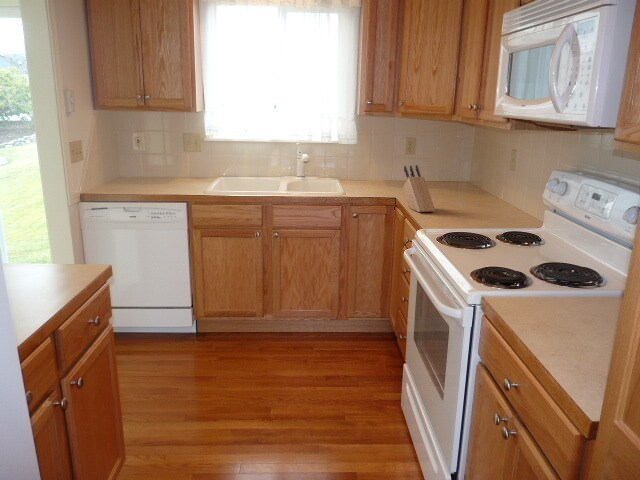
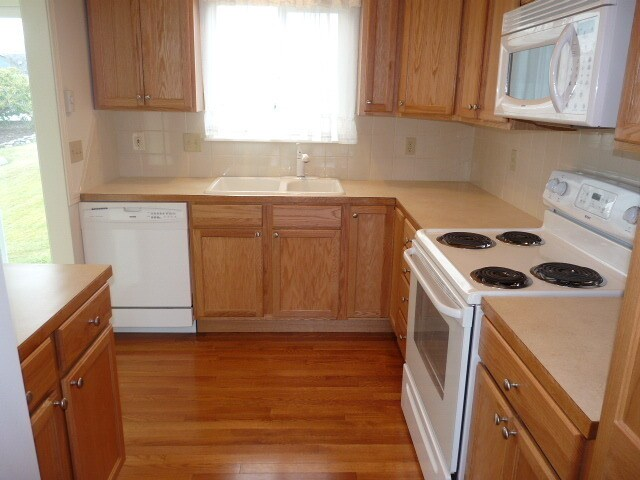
- knife block (417, 187)
